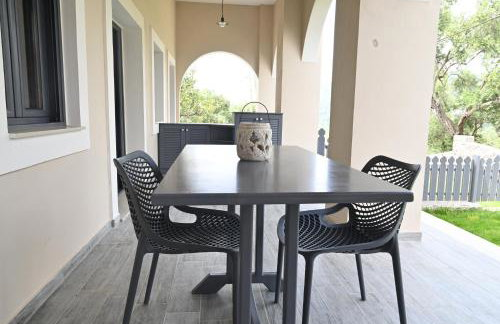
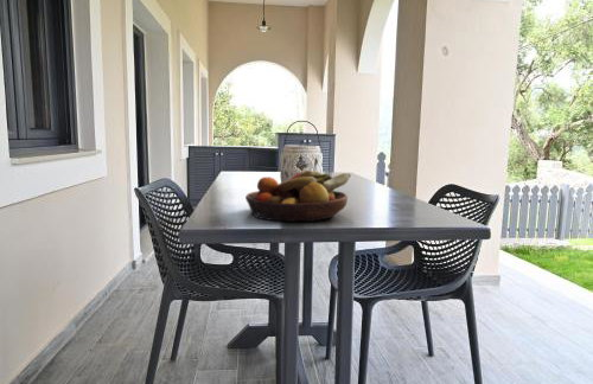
+ fruit bowl (296, 191)
